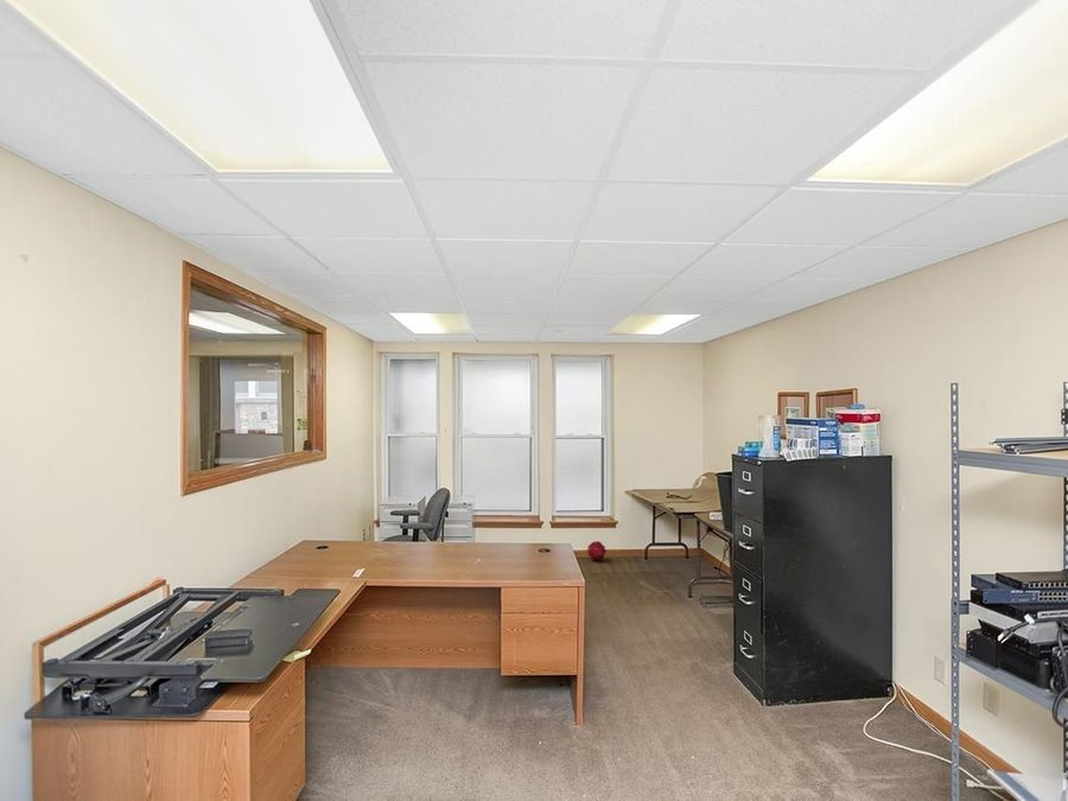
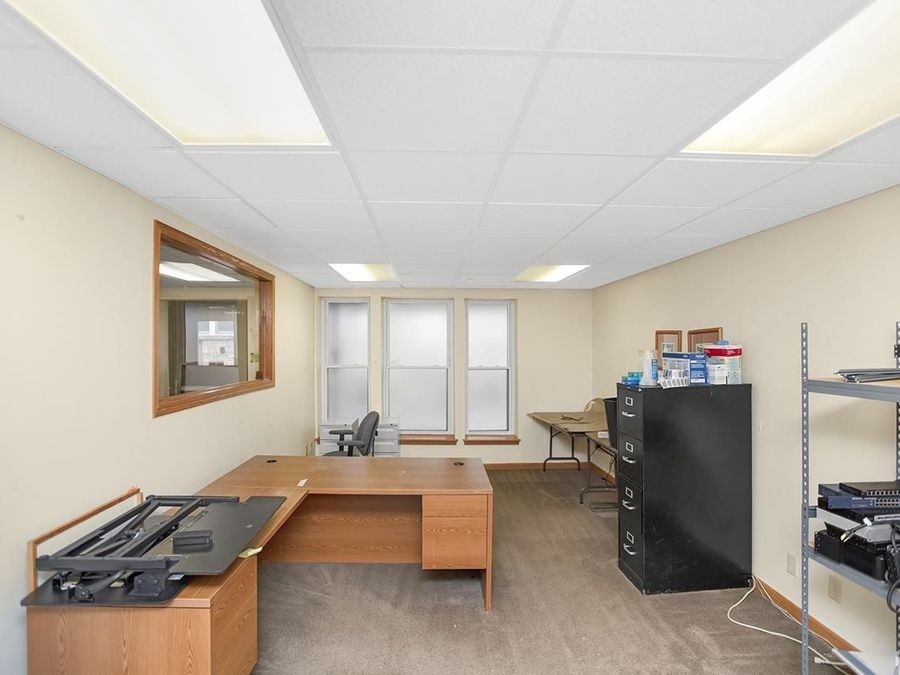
- decorative ball (596, 551)
